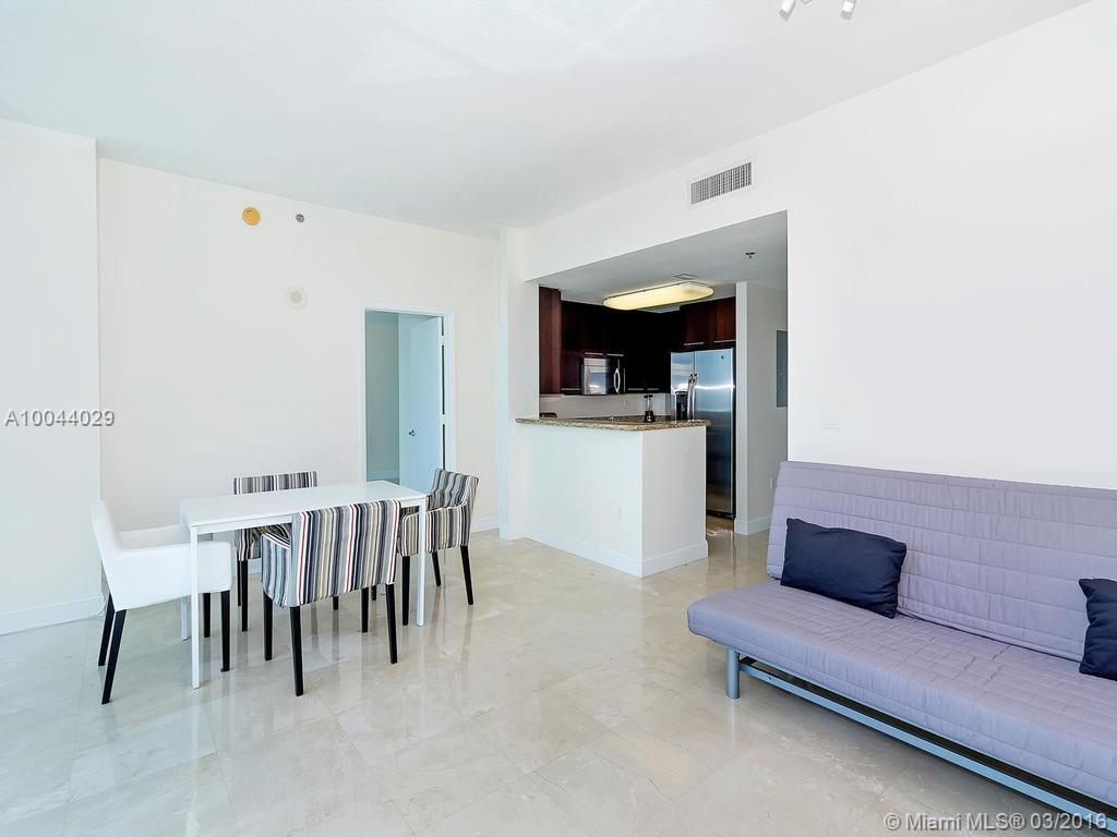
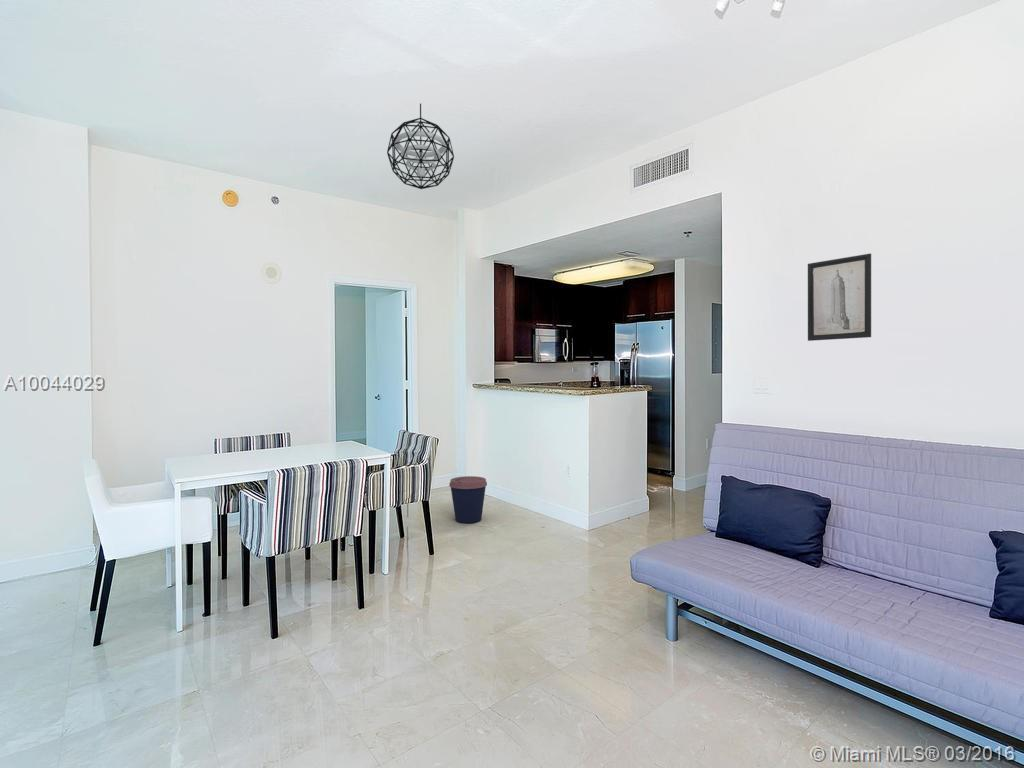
+ coffee cup (468, 499)
+ wall art (838, 299)
+ pendant light (420, 145)
